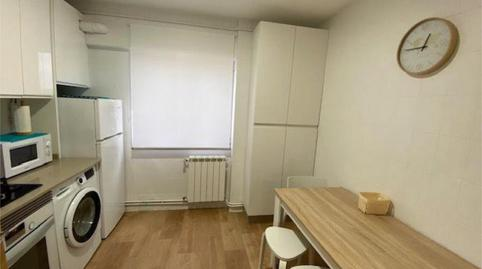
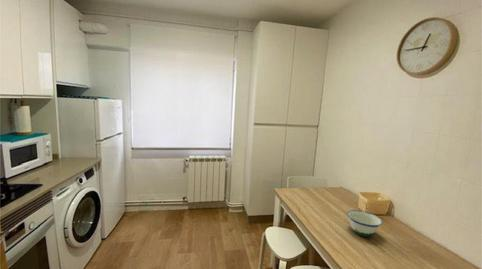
+ bowl (363, 224)
